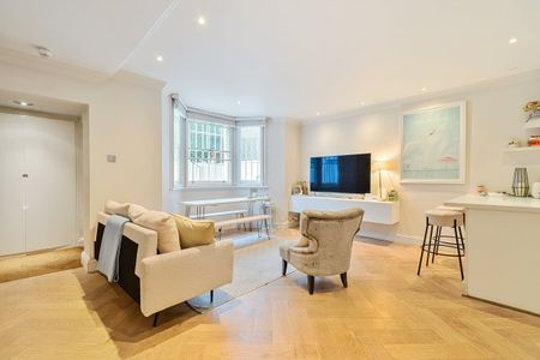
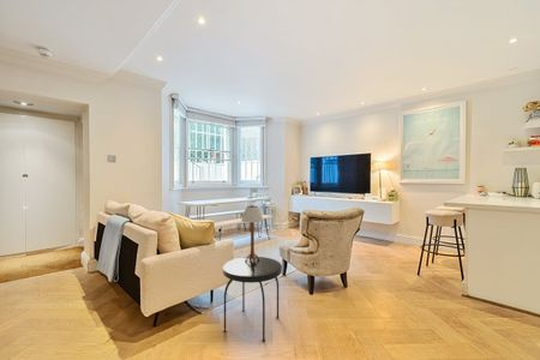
+ table lamp (252, 232)
+ side table (244, 294)
